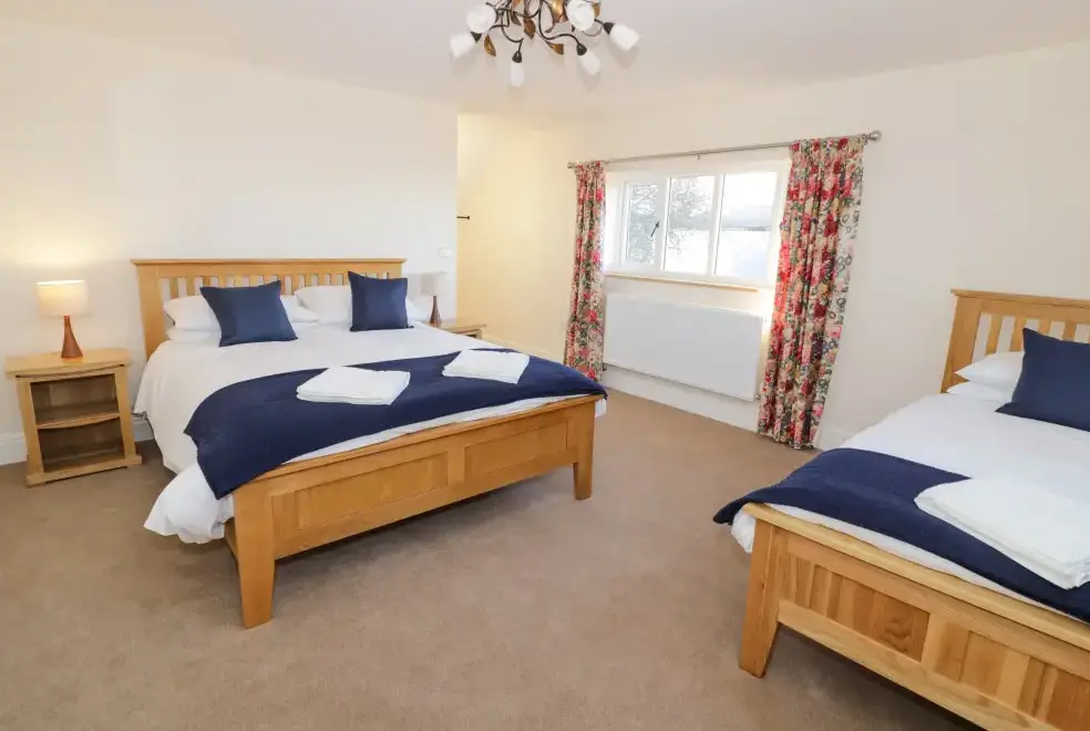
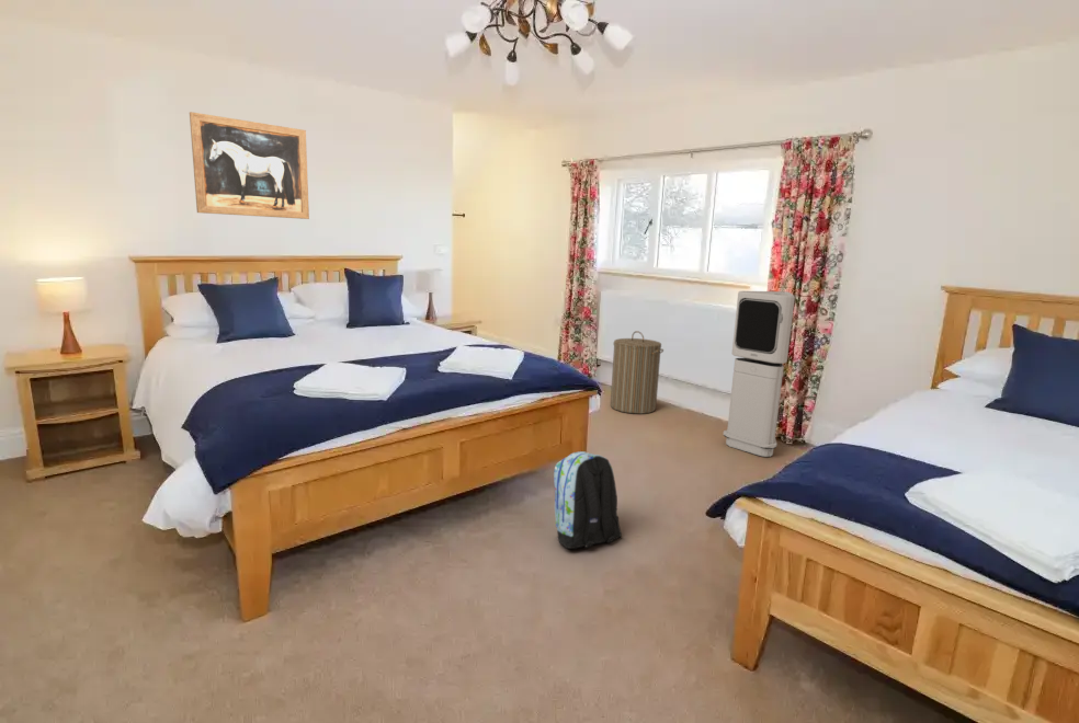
+ wall art (253, 169)
+ air purifier (765, 371)
+ laundry hamper (635, 369)
+ backpack (584, 494)
